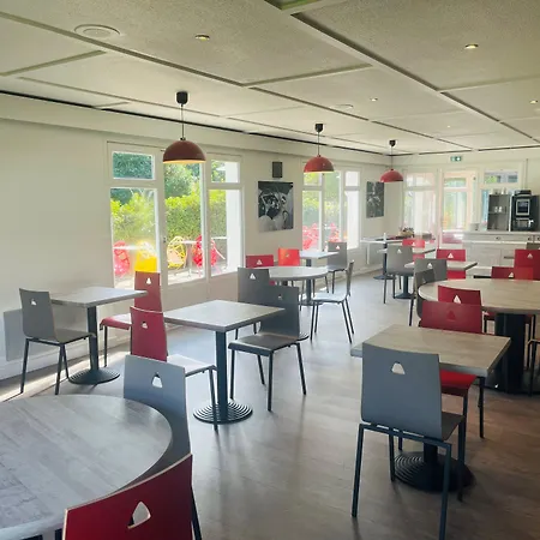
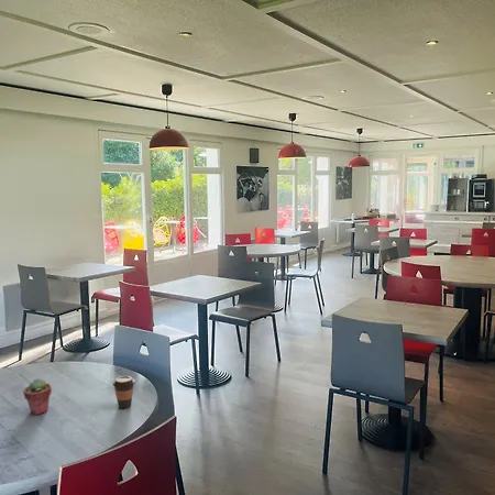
+ potted succulent (37, 394)
+ coffee cup (124, 392)
